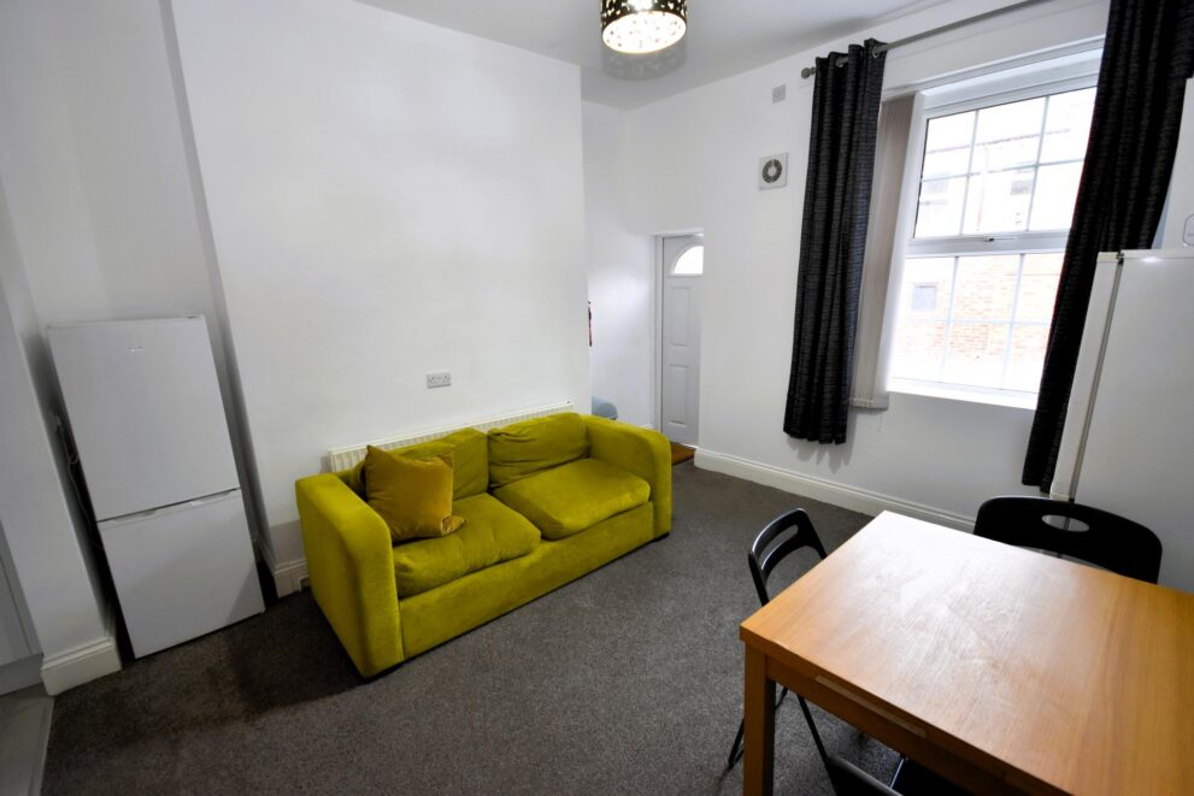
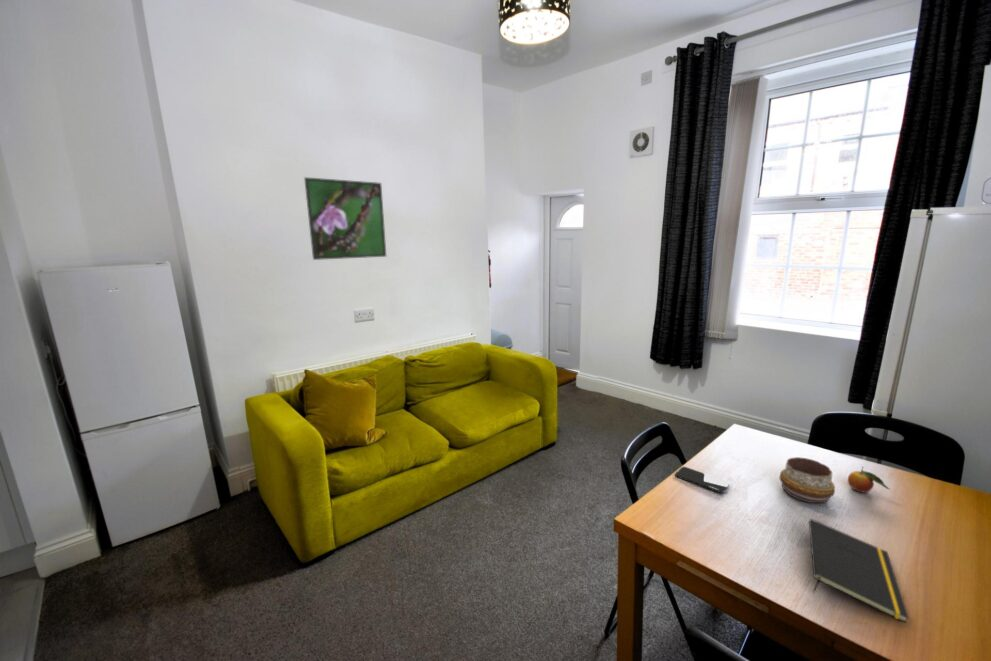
+ smartphone (701, 479)
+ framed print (348, 219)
+ decorative bowl (806, 480)
+ notepad (852, 564)
+ fruit (868, 480)
